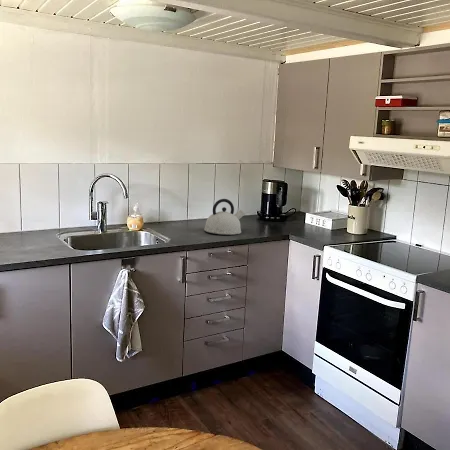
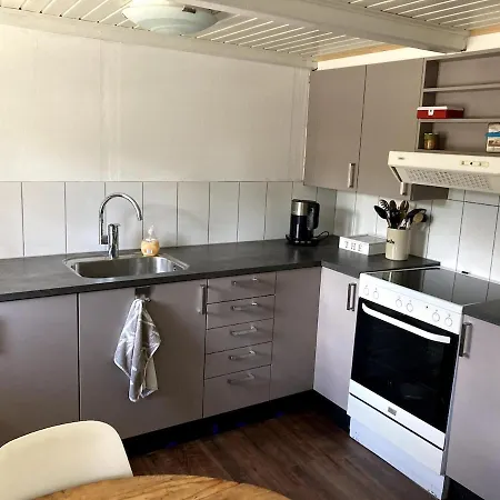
- kettle (225, 215)
